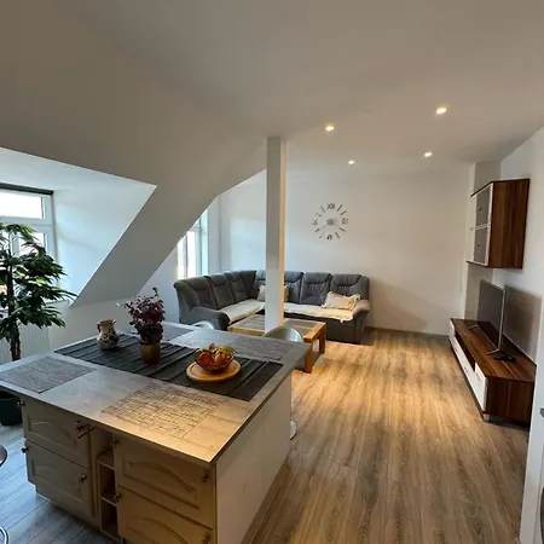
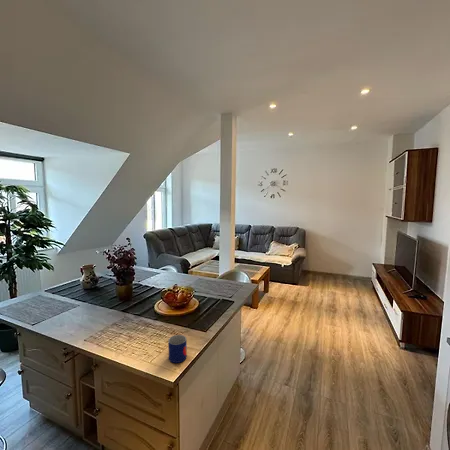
+ mug (178, 346)
